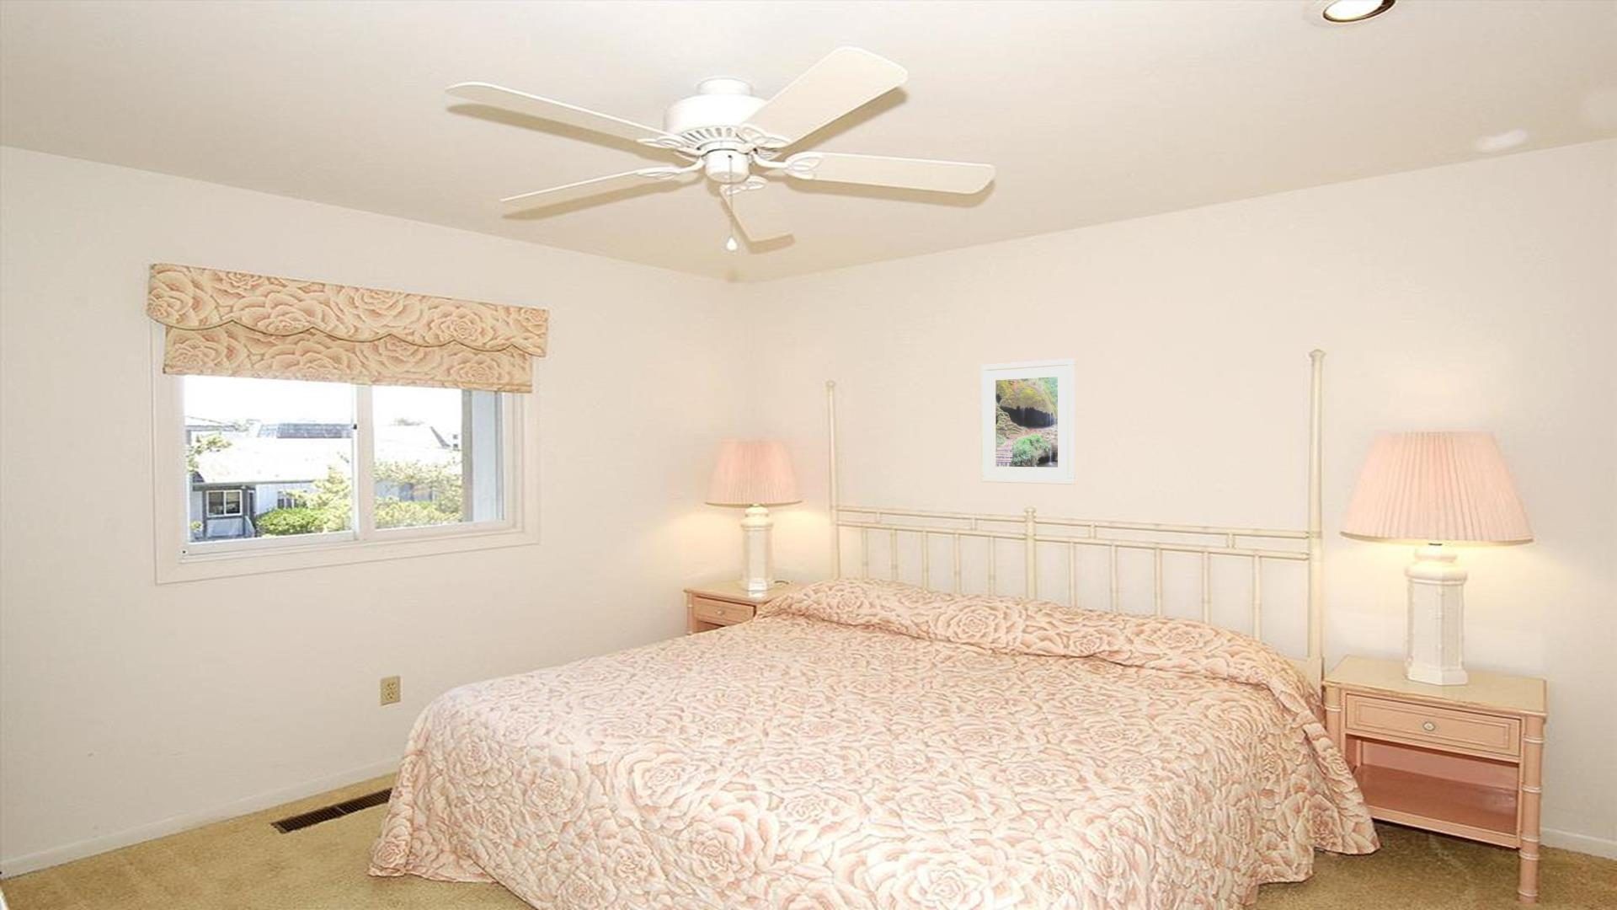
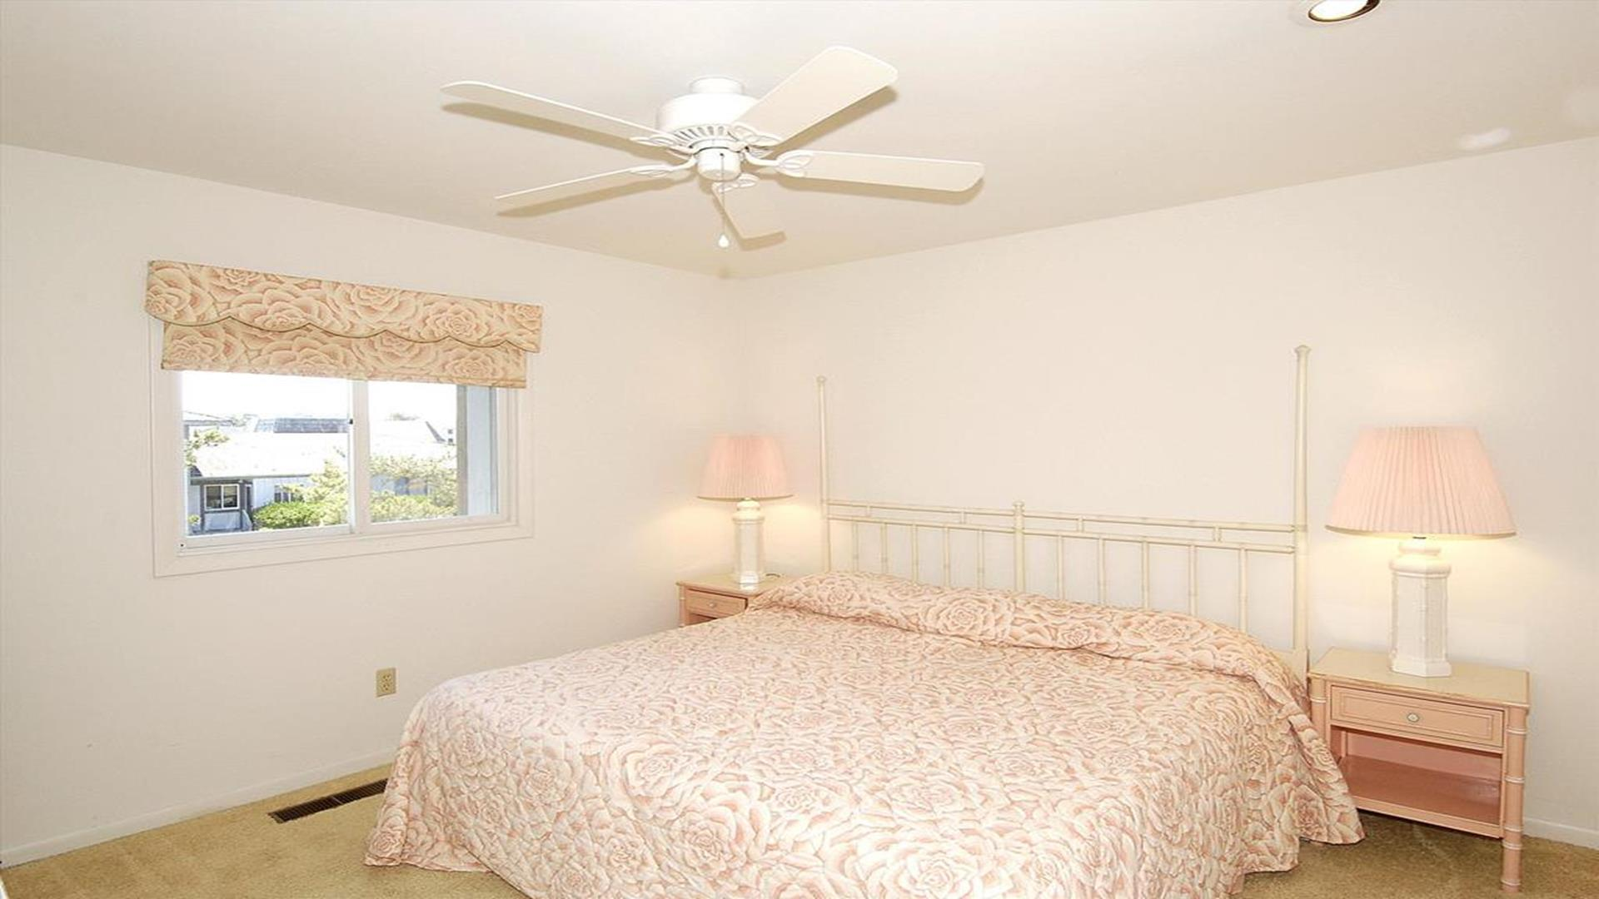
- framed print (1026, 422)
